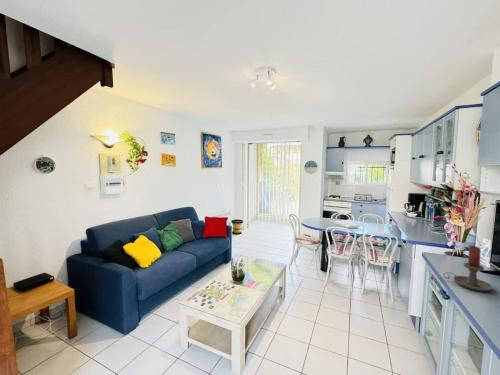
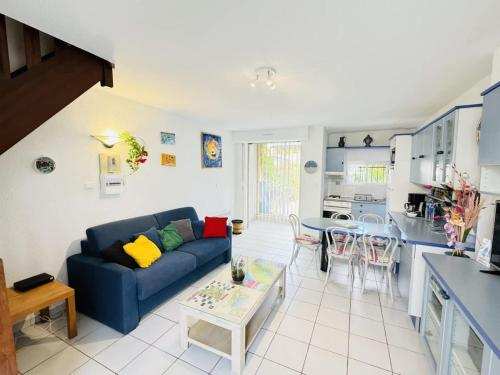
- candle holder (467, 265)
